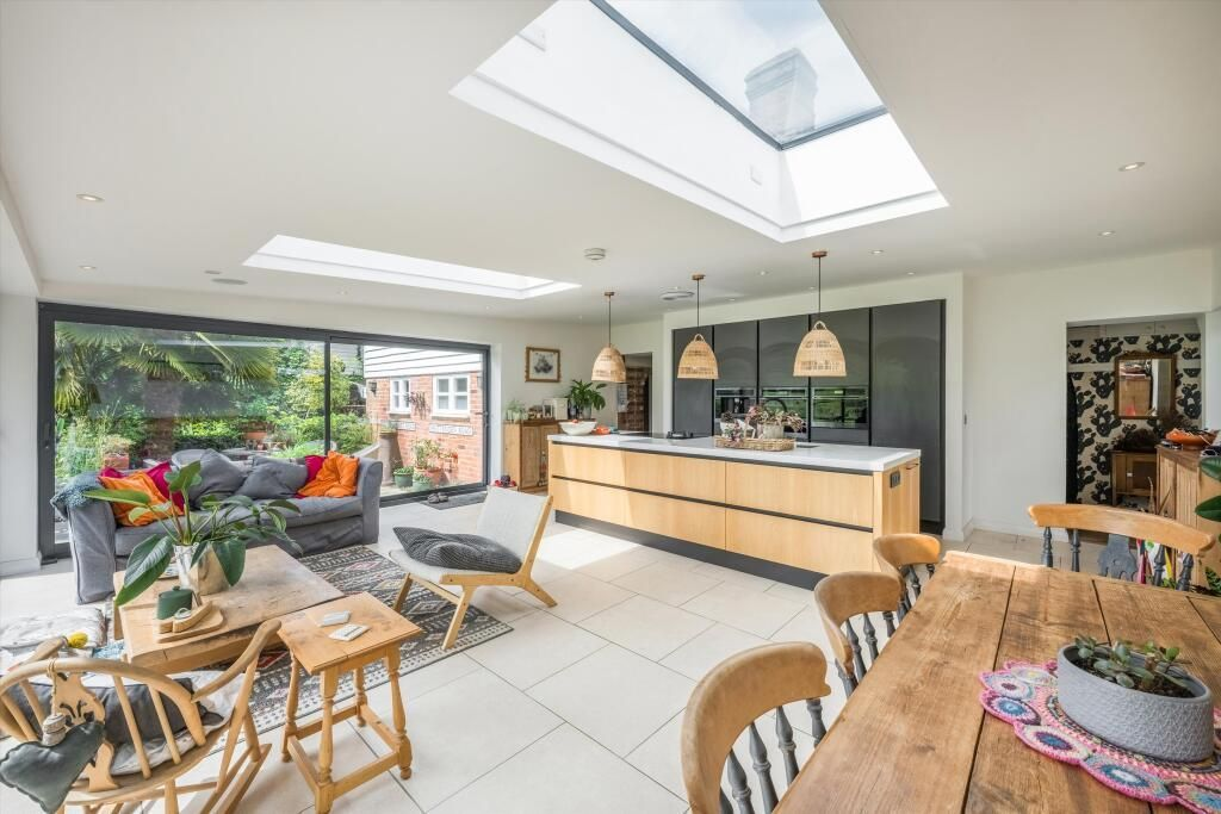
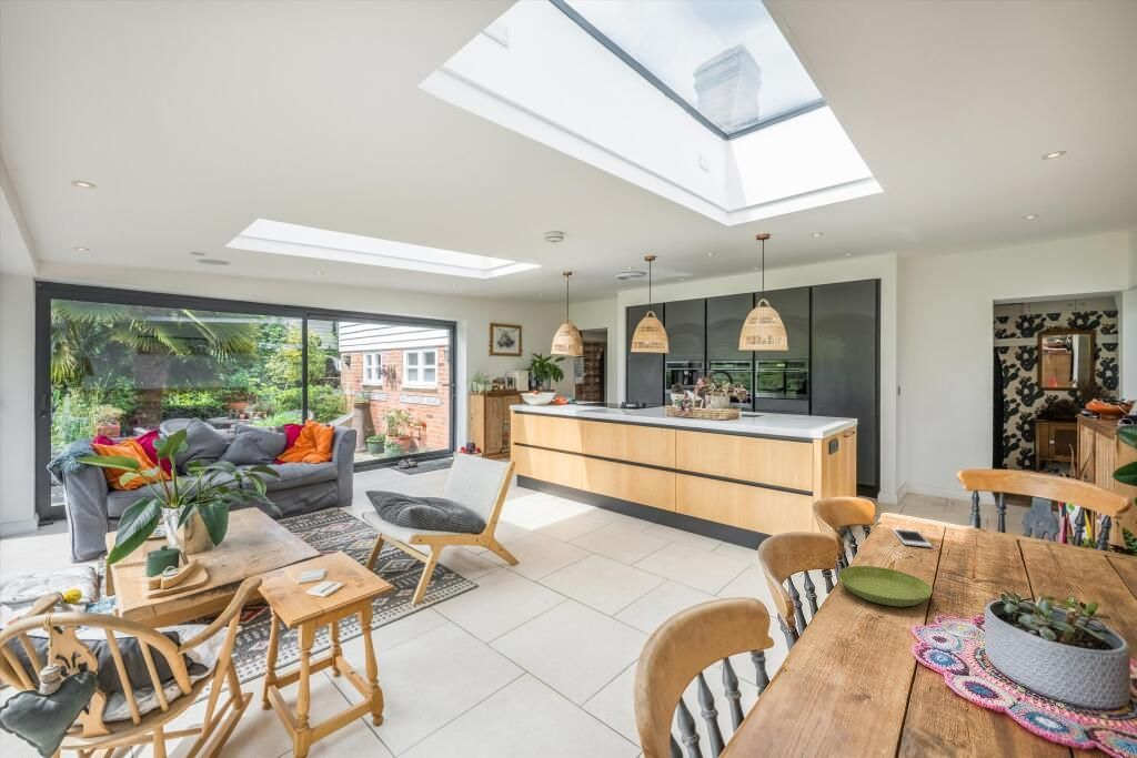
+ cell phone (910, 537)
+ saucer (883, 586)
